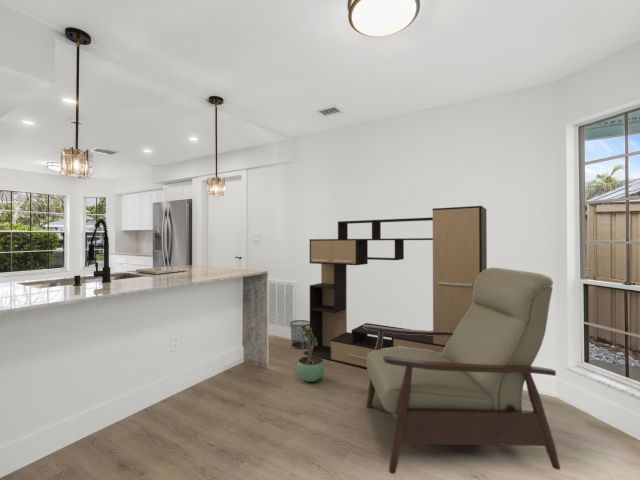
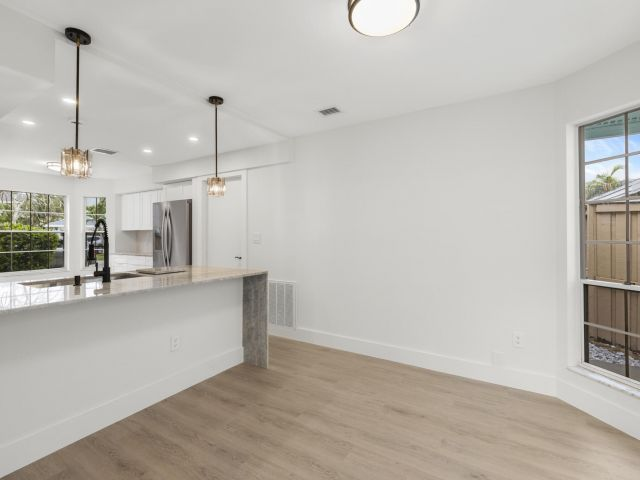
- waste bin (300, 334)
- chair (447, 351)
- potted plant (311, 353)
- media console (385, 259)
